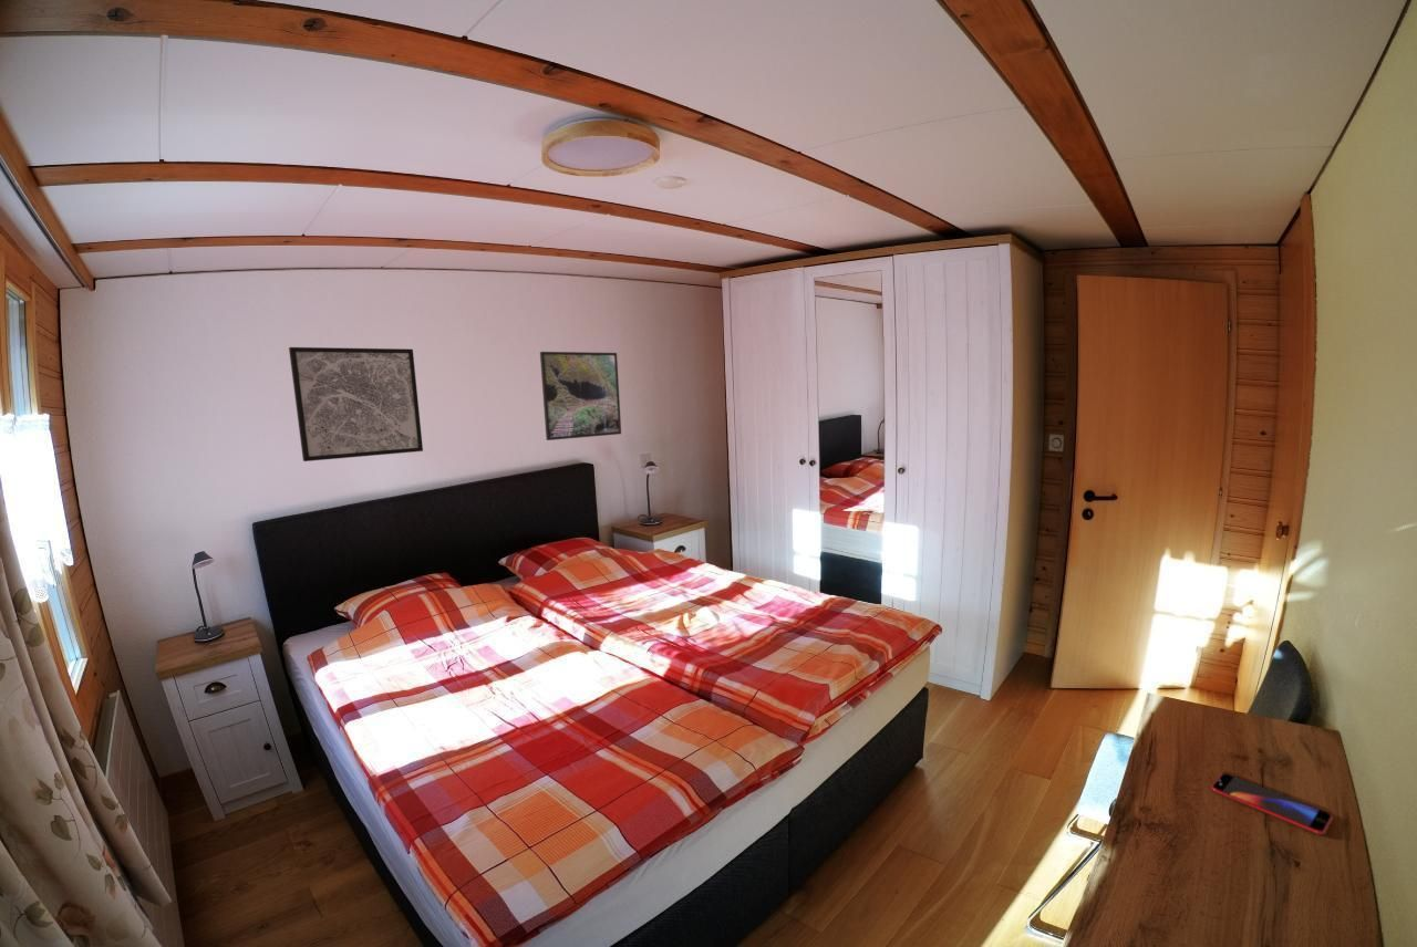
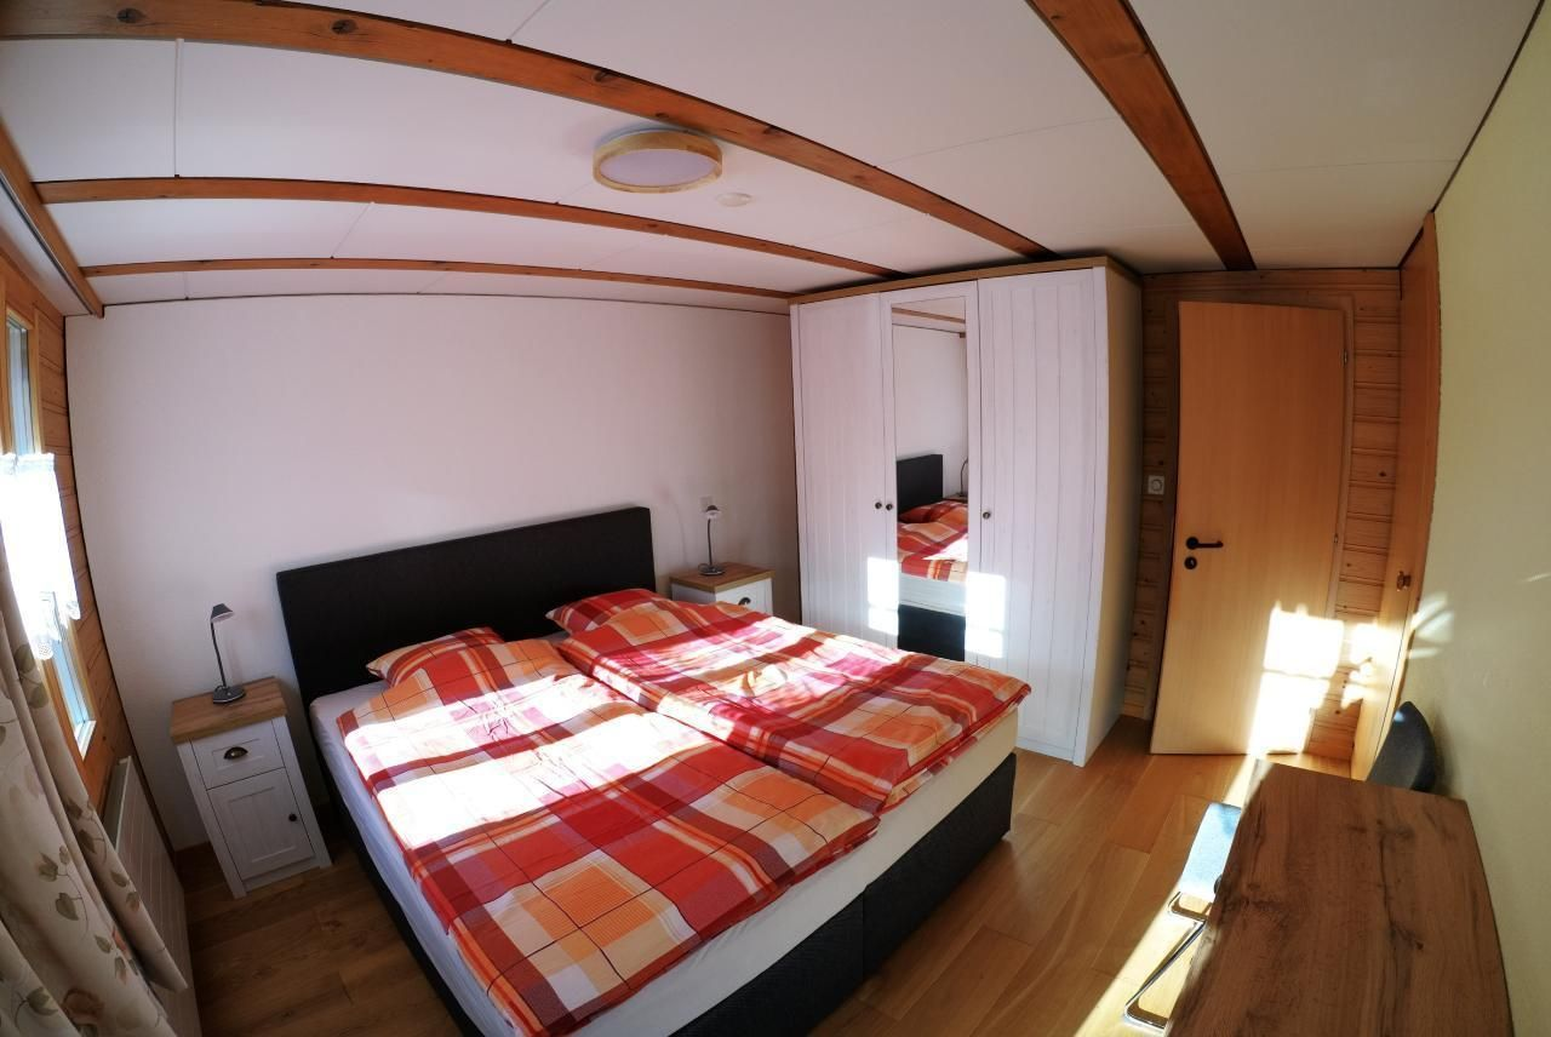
- smartphone (1269, 801)
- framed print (582, 395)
- wall art (360, 403)
